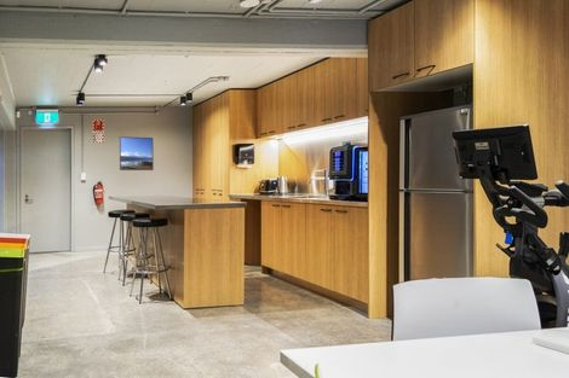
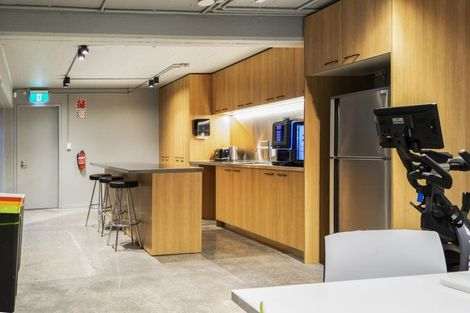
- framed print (136, 153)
